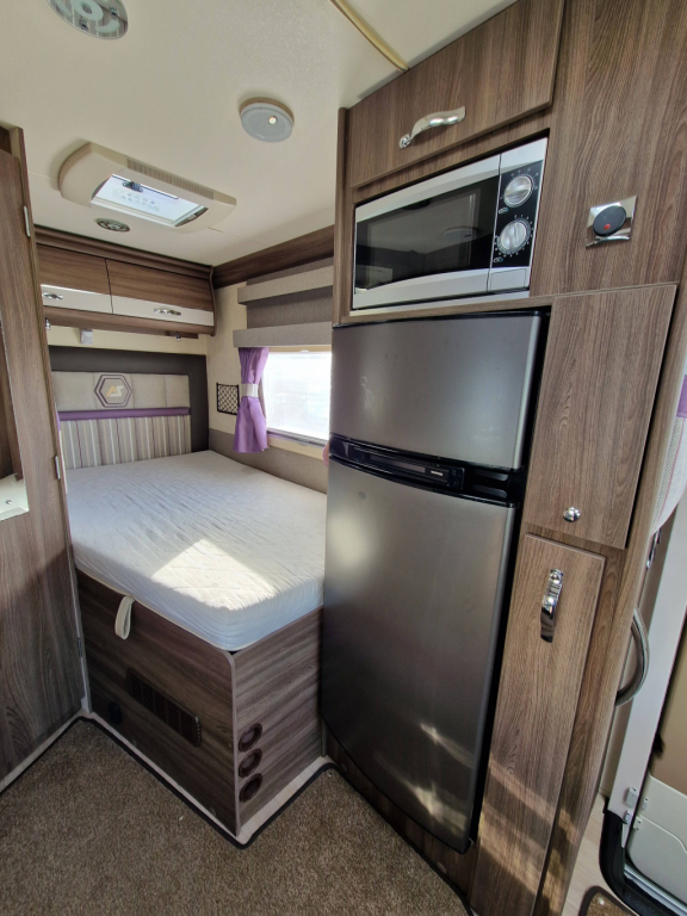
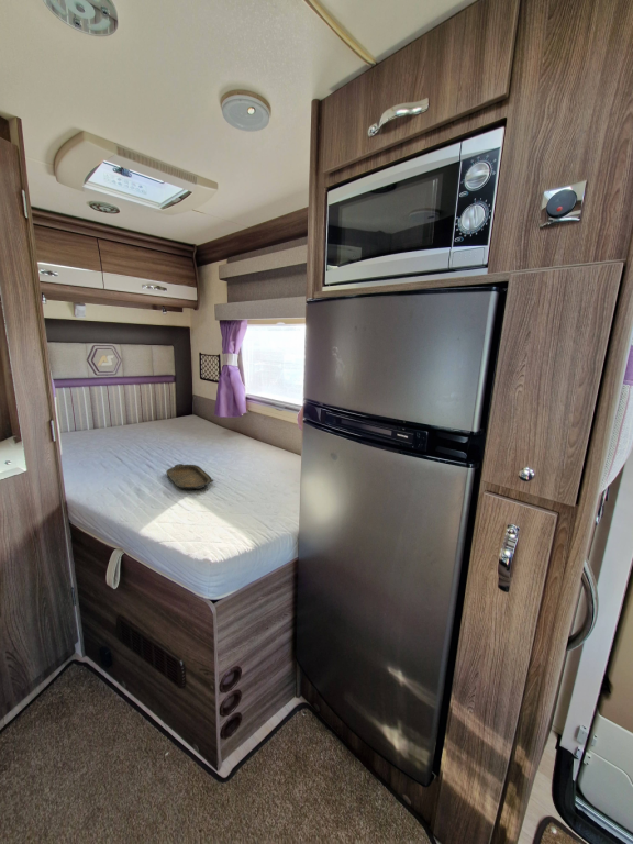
+ serving tray (188, 477)
